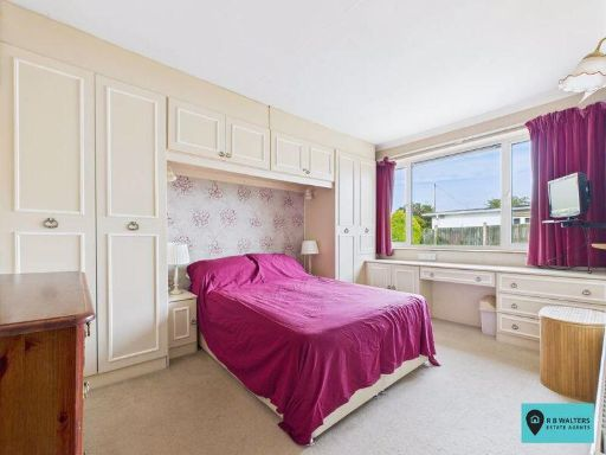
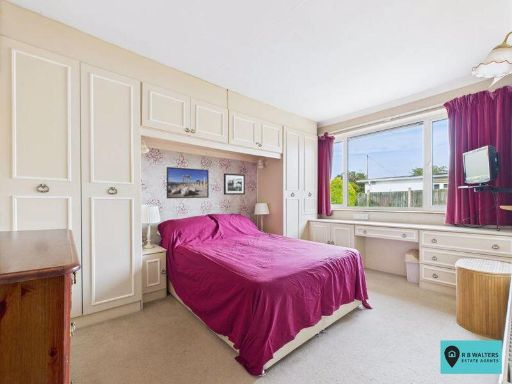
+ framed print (188, 183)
+ picture frame (234, 184)
